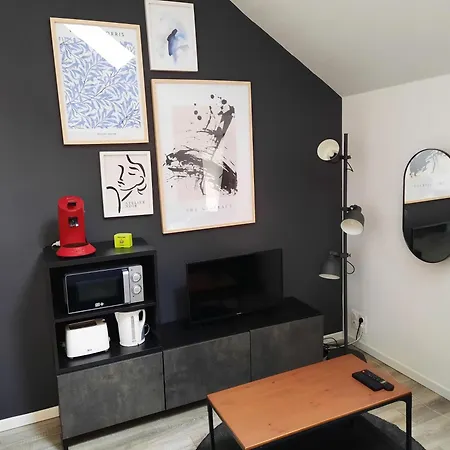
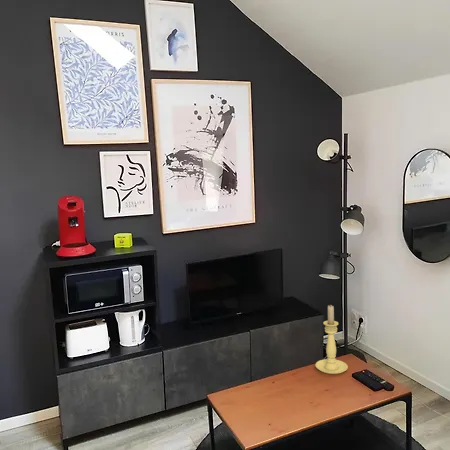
+ candle holder (331, 336)
